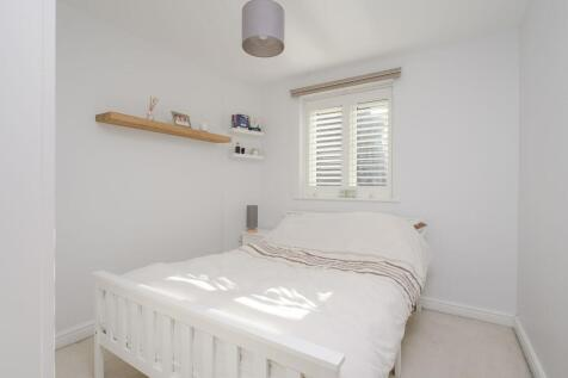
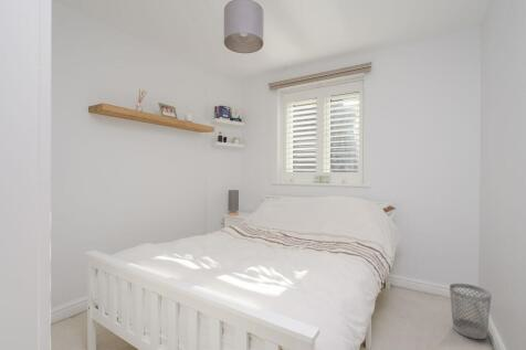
+ wastebasket (469, 310)
